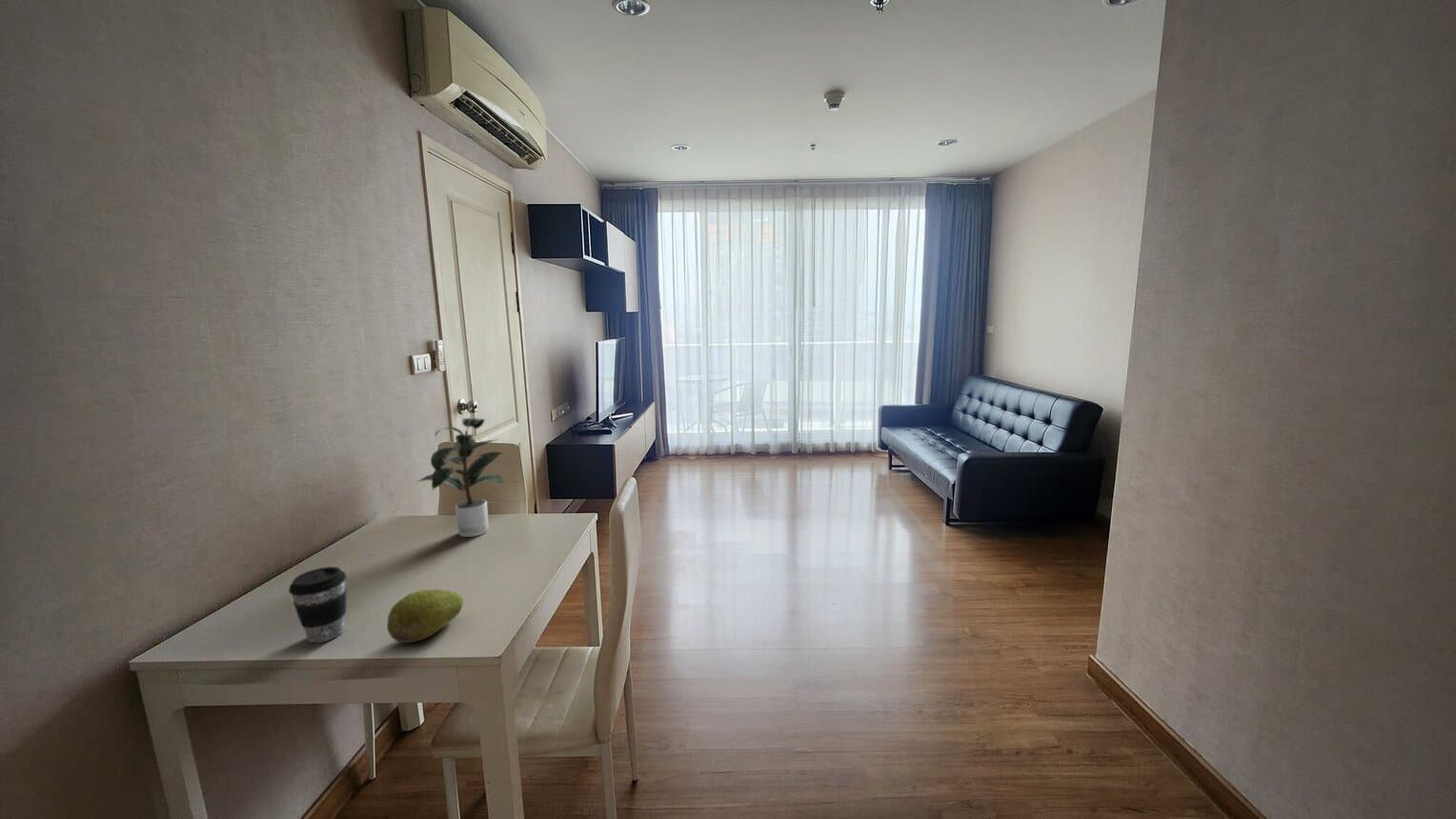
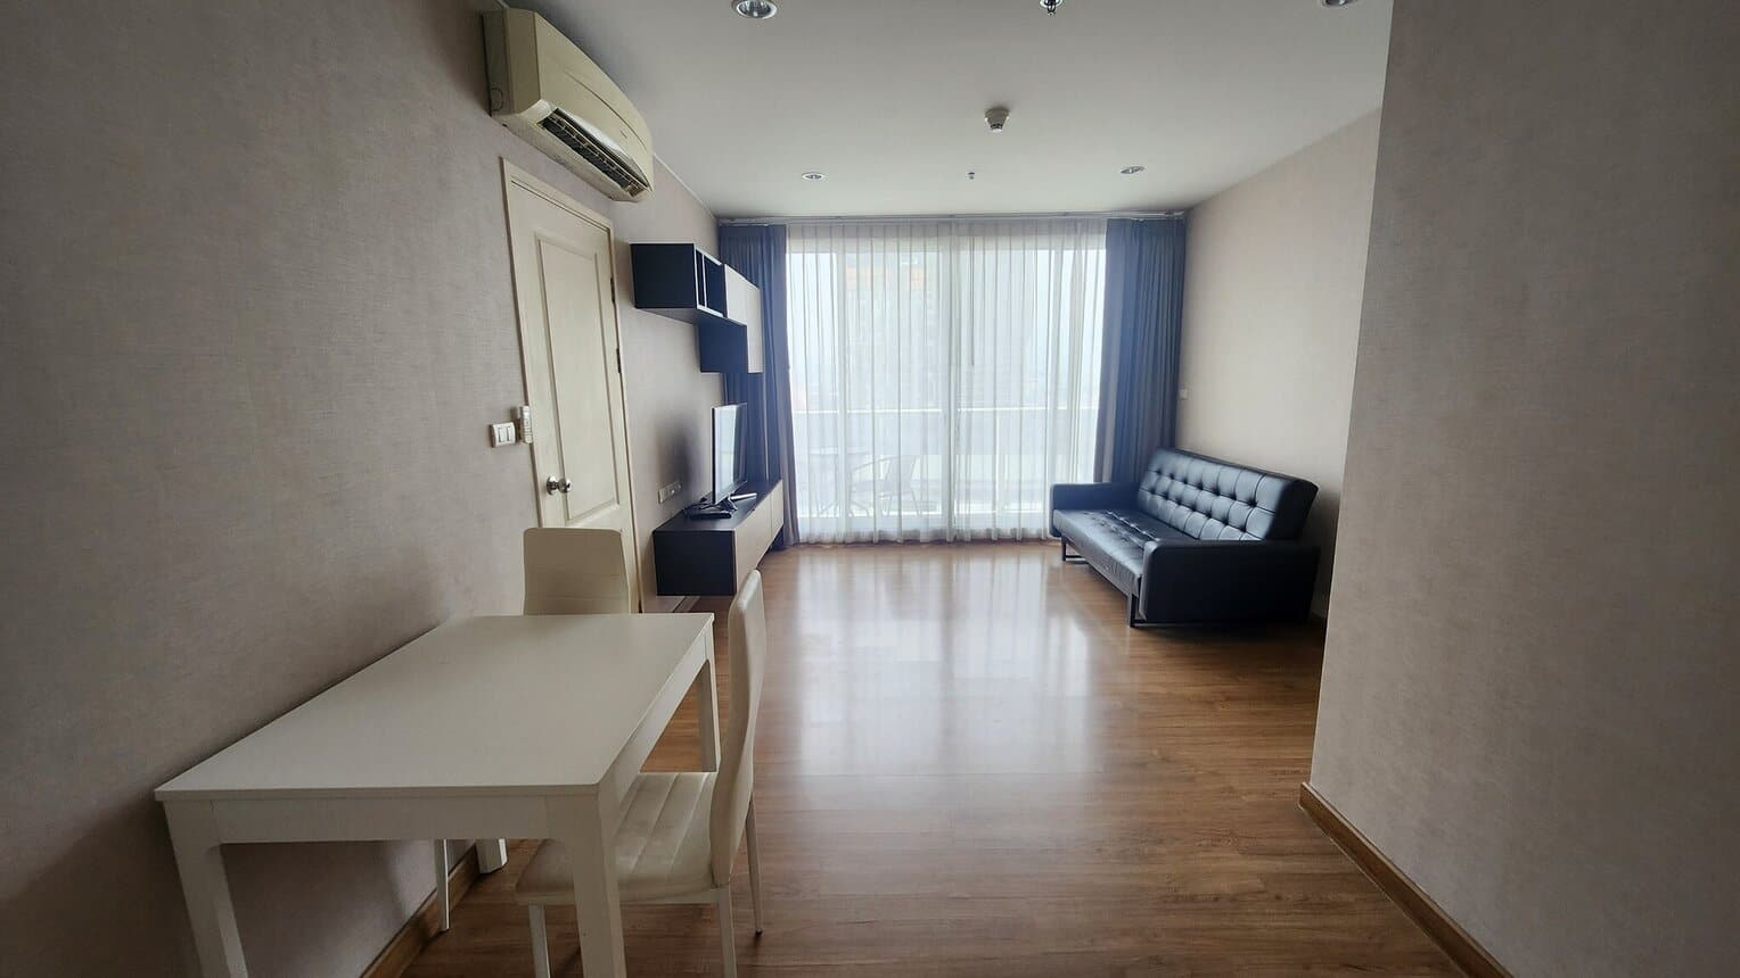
- coffee cup (321, 605)
- fruit (425, 610)
- potted plant (458, 479)
